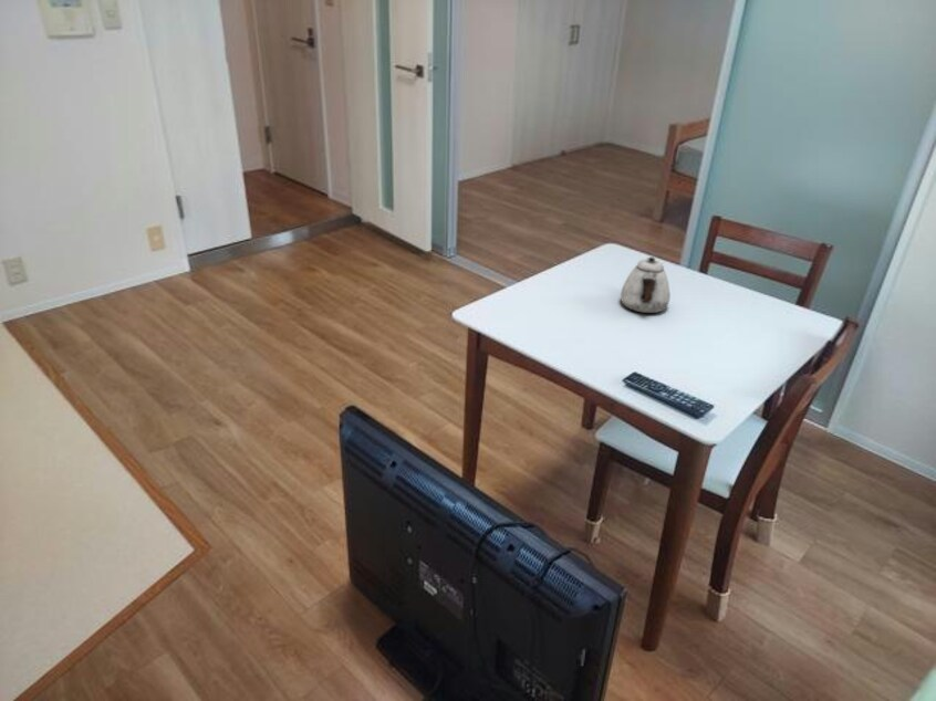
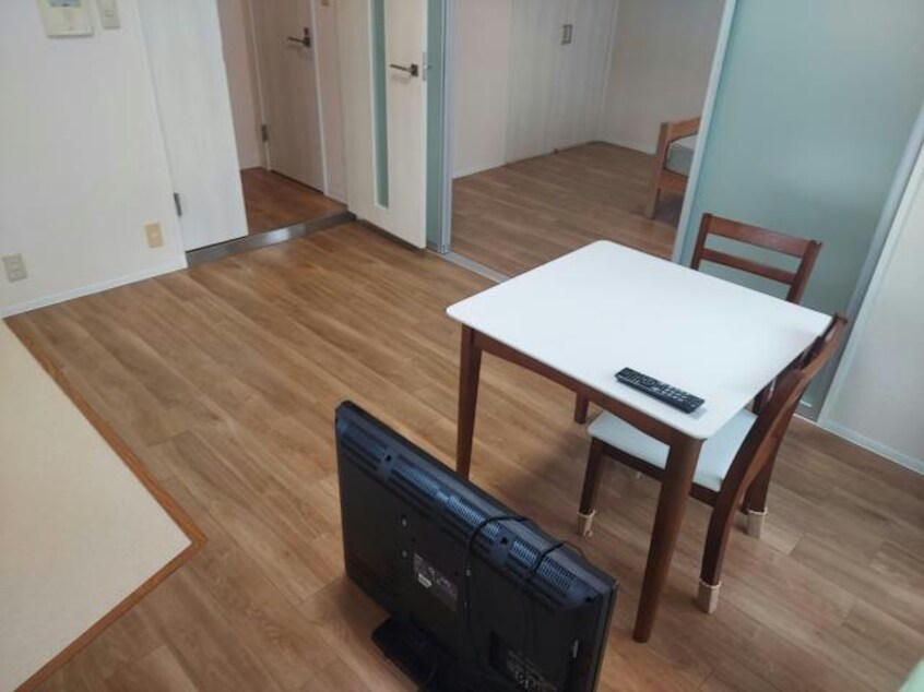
- teapot (647, 280)
